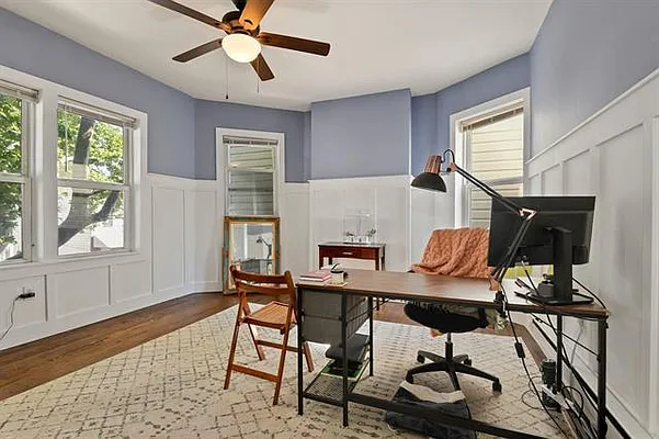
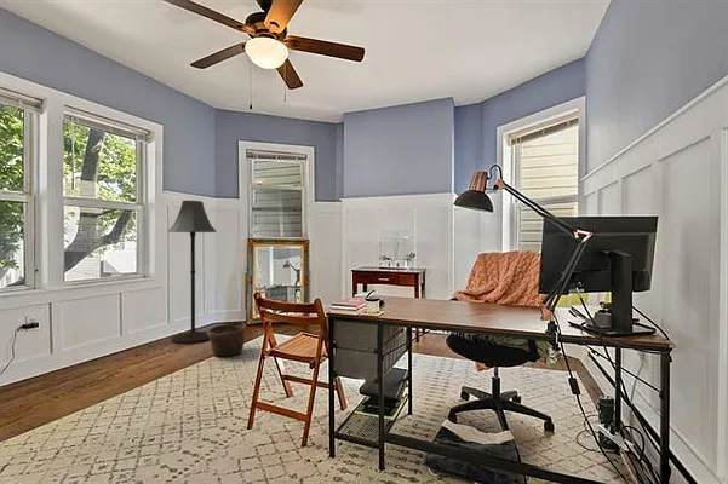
+ basket (227, 339)
+ floor lamp (193, 270)
